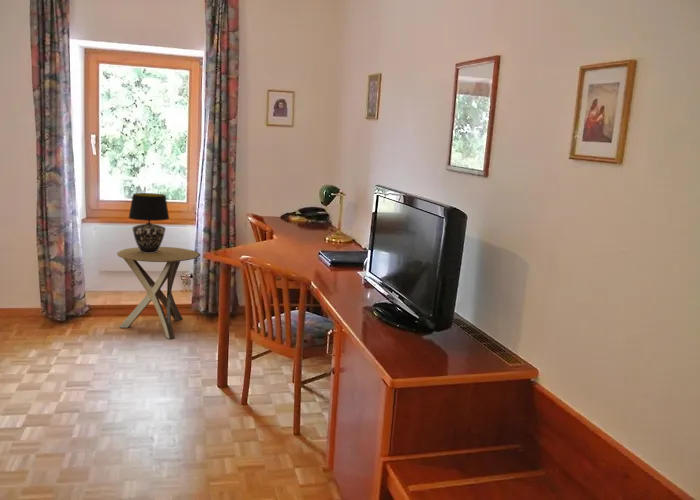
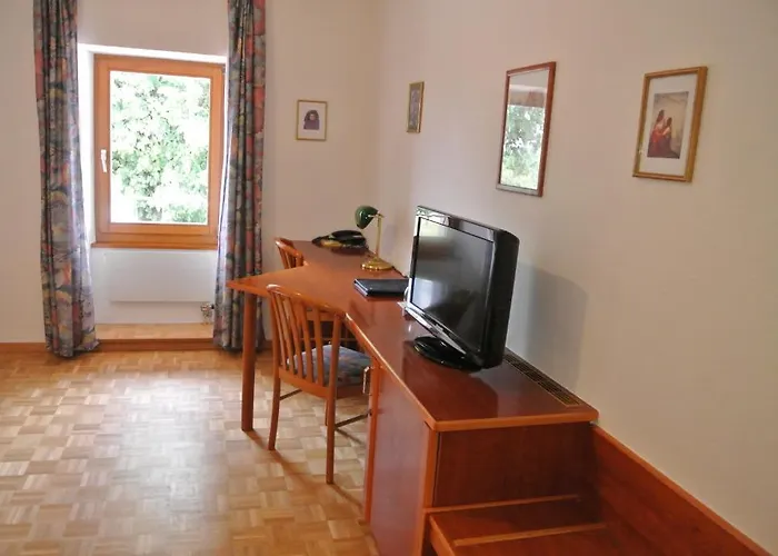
- table lamp (149, 222)
- side table (159, 290)
